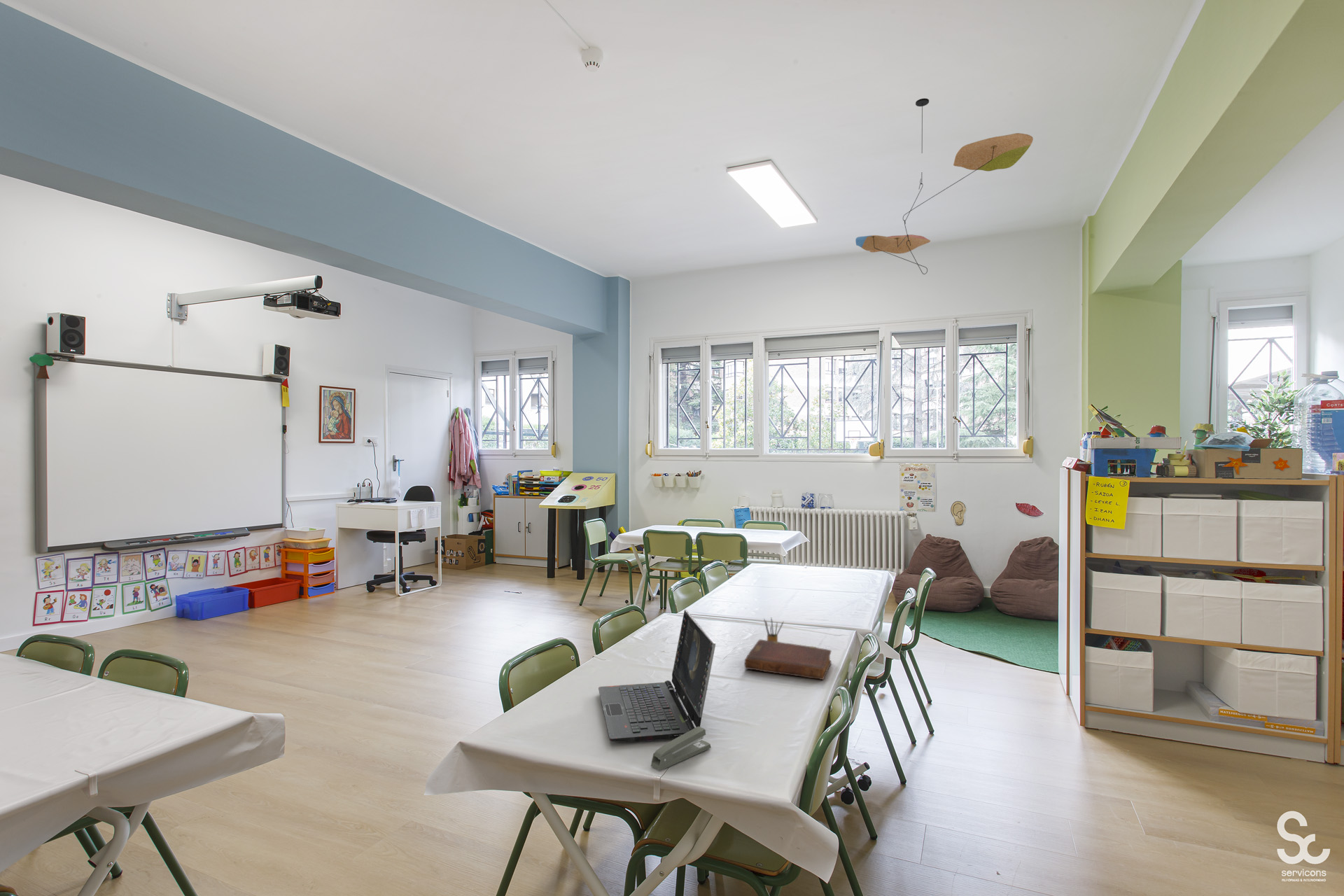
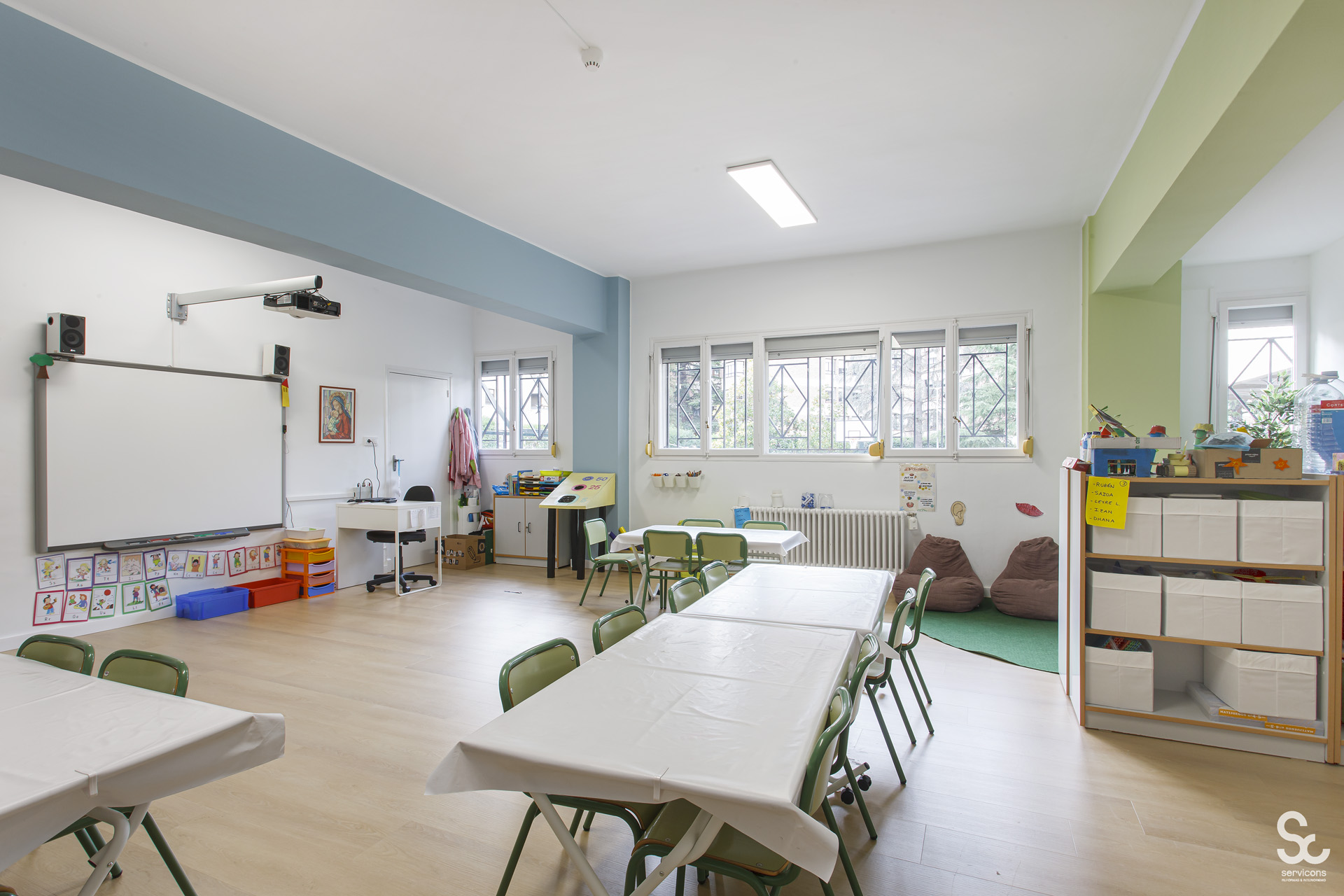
- diary (788, 659)
- laptop computer (656, 682)
- stapler (682, 746)
- ceiling mobile (939, 192)
- pencil box (773, 632)
